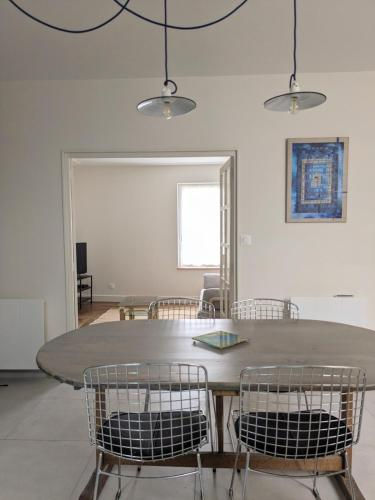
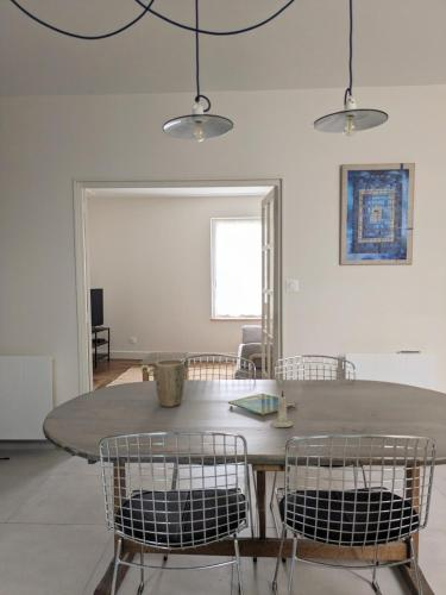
+ candle (281, 407)
+ plant pot (170, 382)
